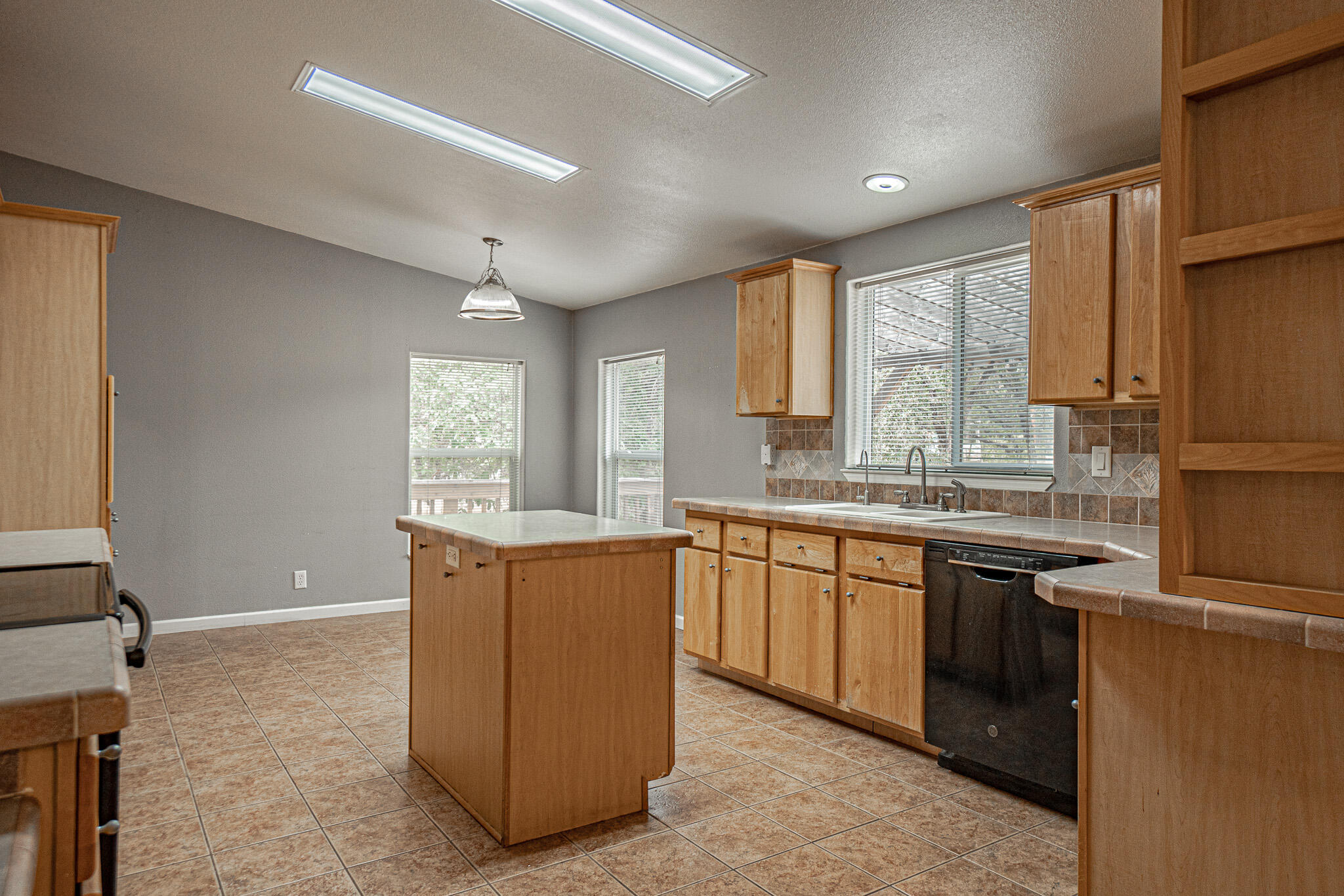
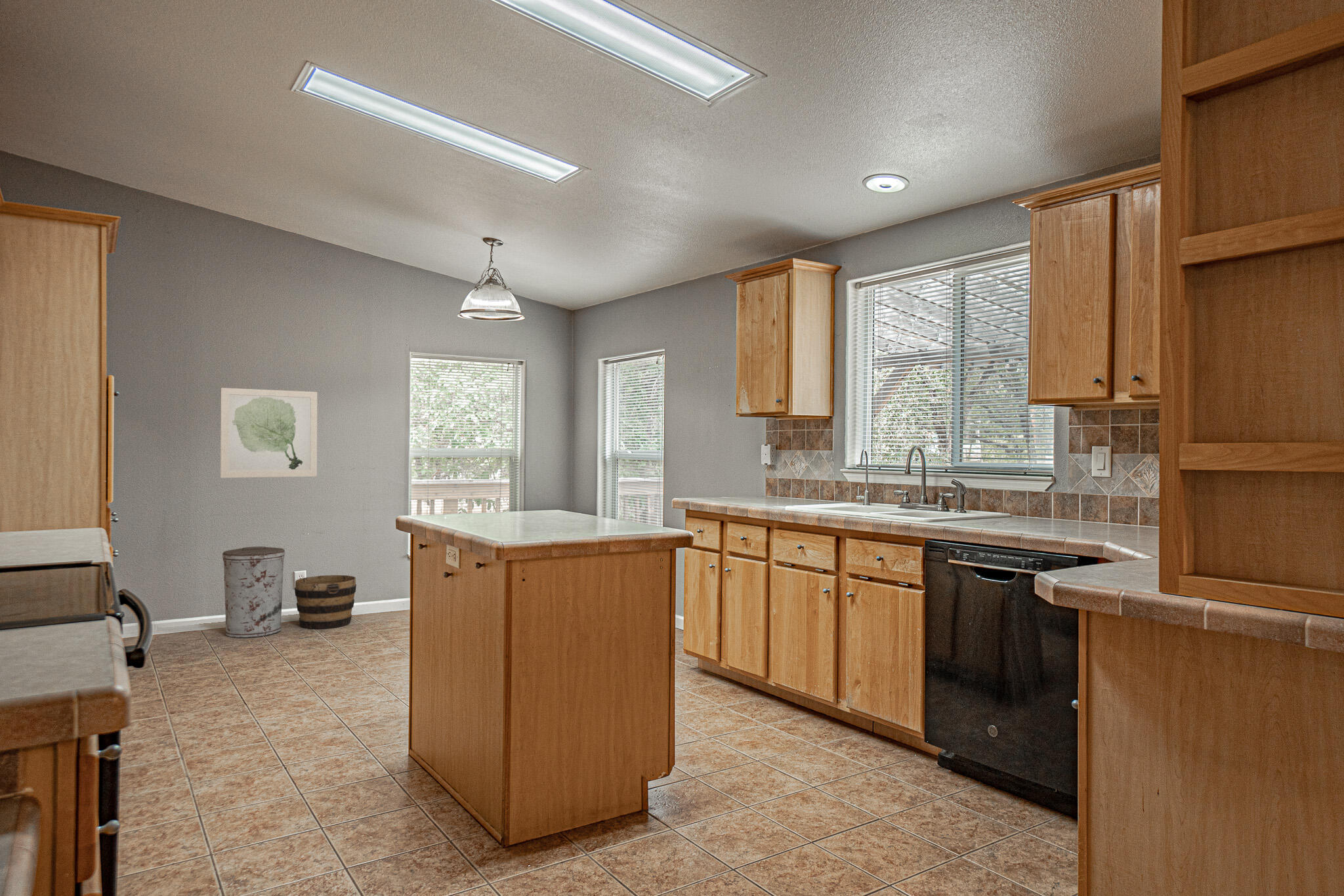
+ bucket (326, 601)
+ trash can (253, 589)
+ wall art (270, 433)
